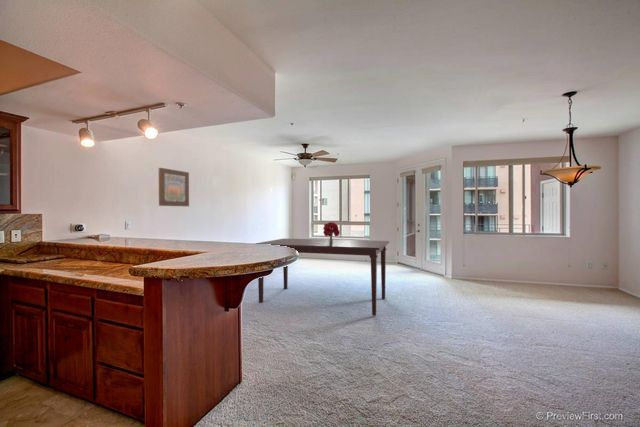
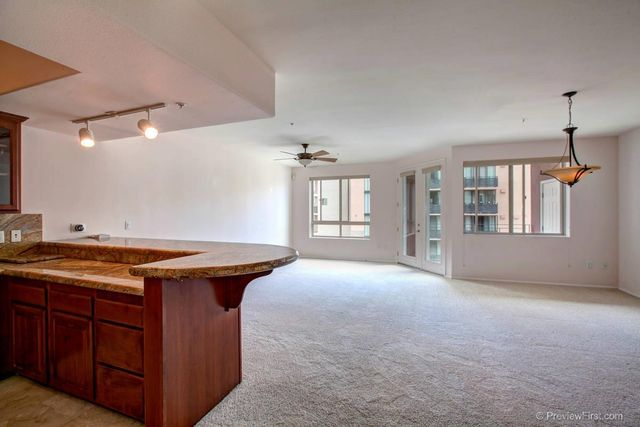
- wall art (174, 188)
- dining table (323, 253)
- bouquet (331, 232)
